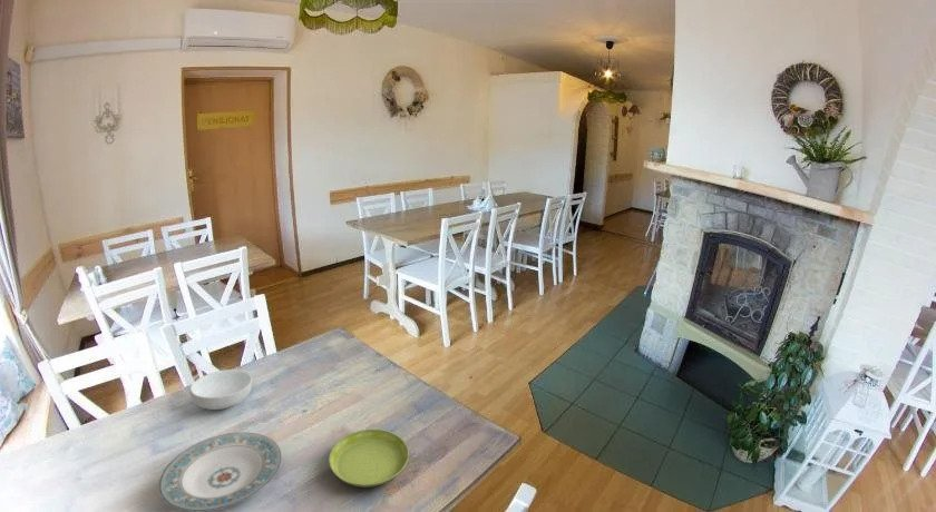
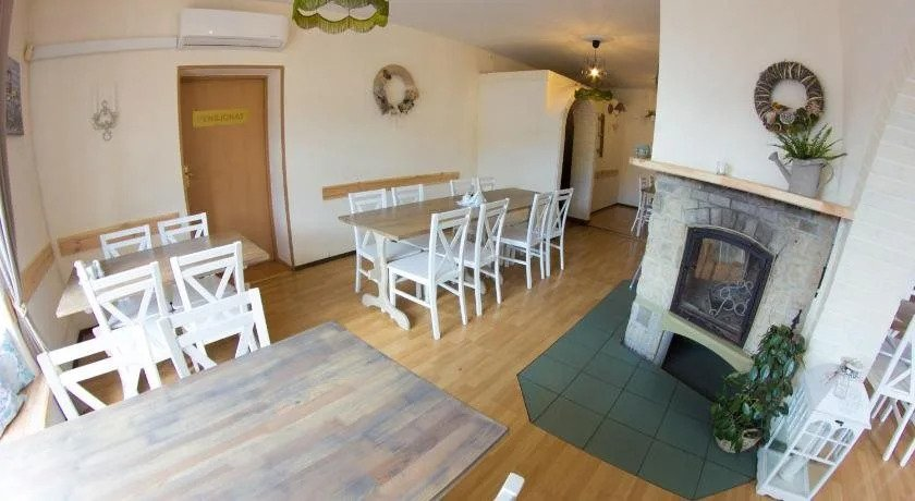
- plate (224, 472)
- saucer (369, 459)
- cereal bowl (222, 392)
